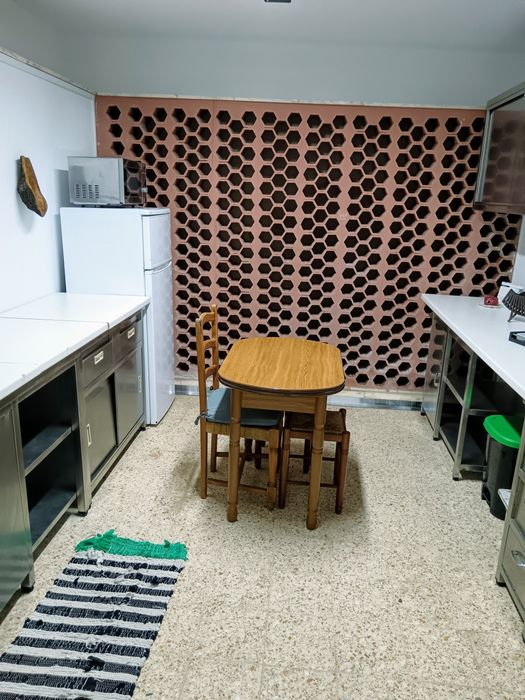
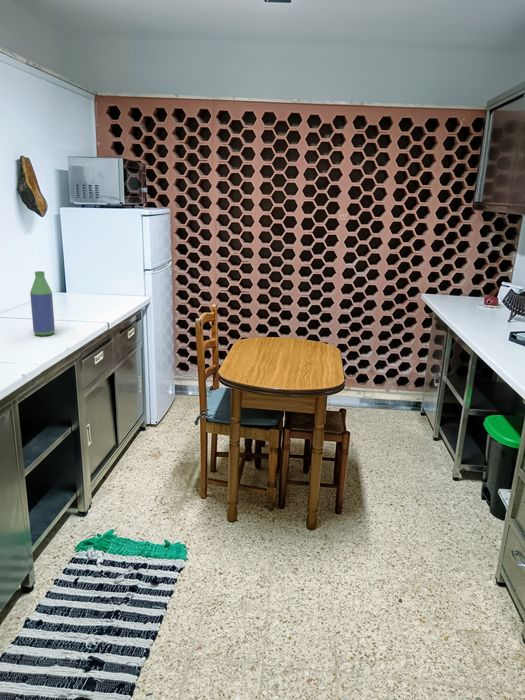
+ bottle (42, 303)
